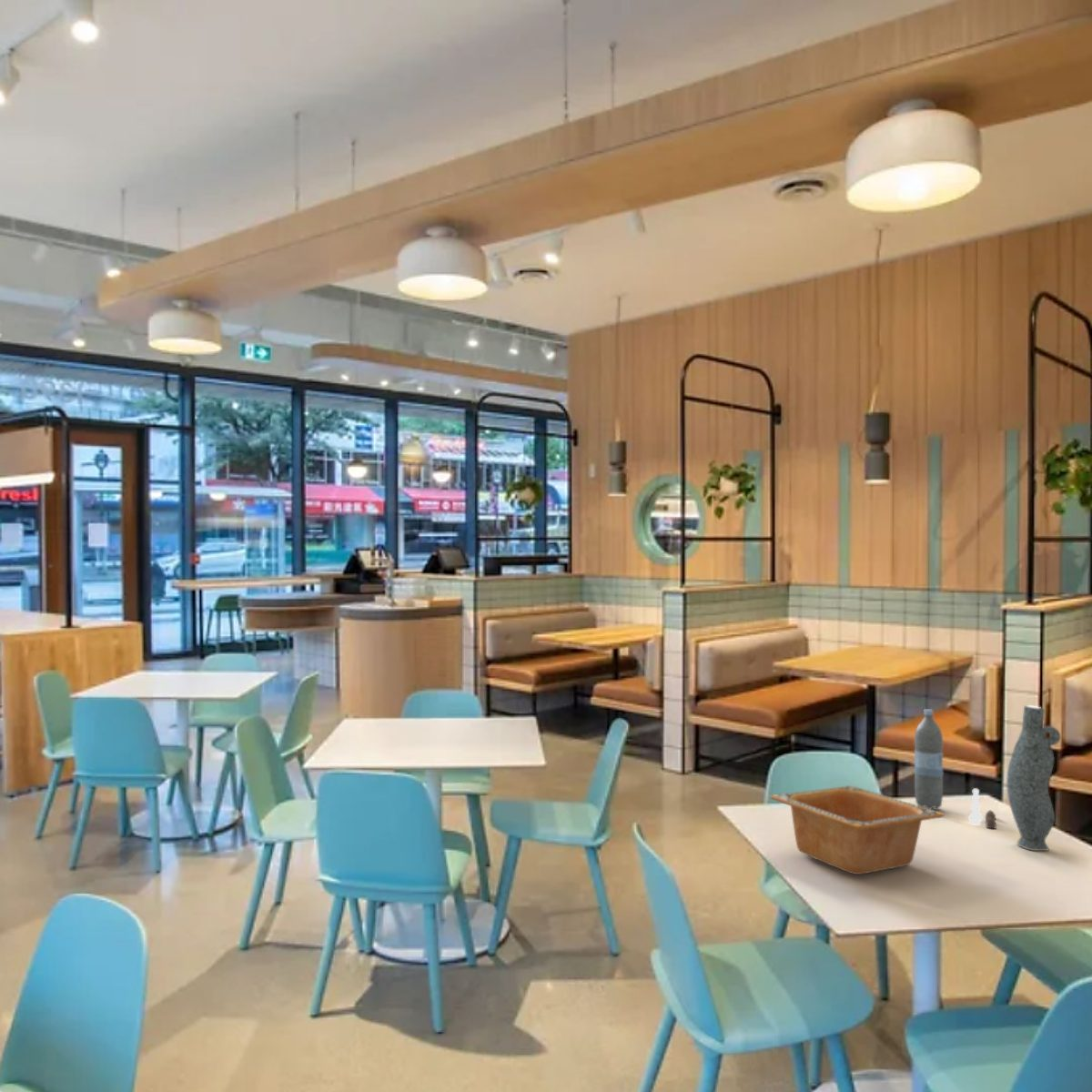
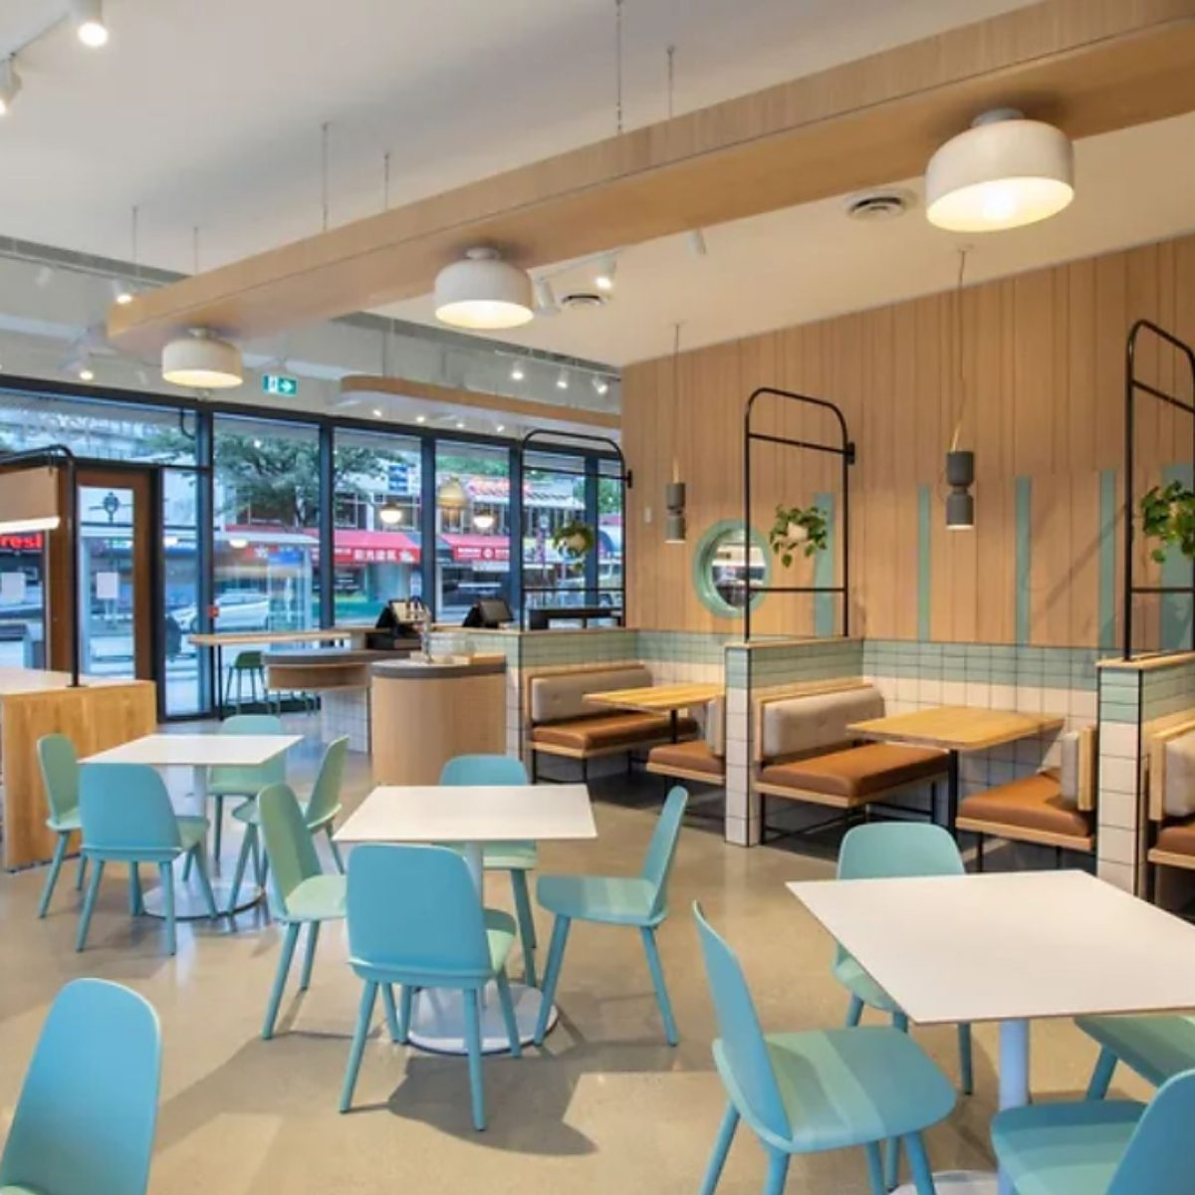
- salt and pepper shaker set (978, 805)
- water bottle (928, 759)
- serving bowl (854, 831)
- vase (1033, 776)
